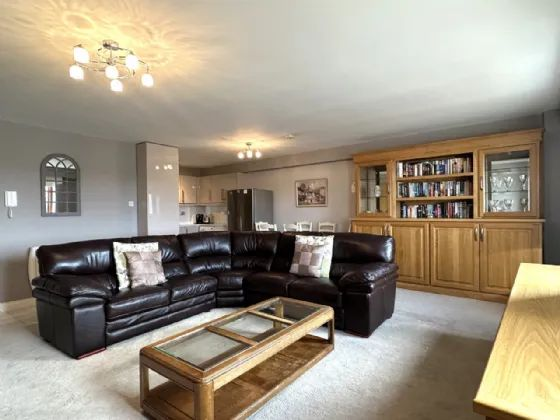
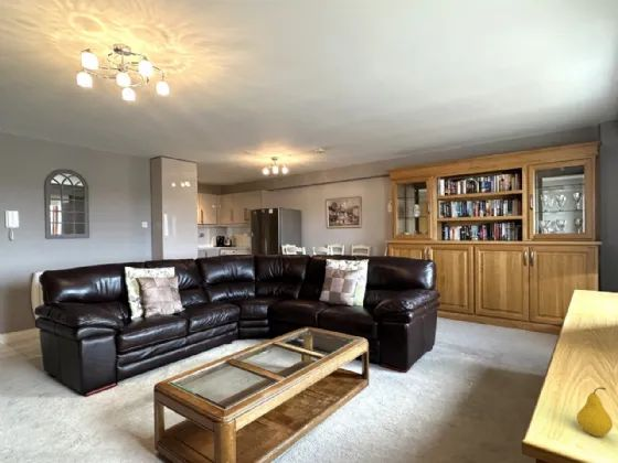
+ fruit (594, 408)
